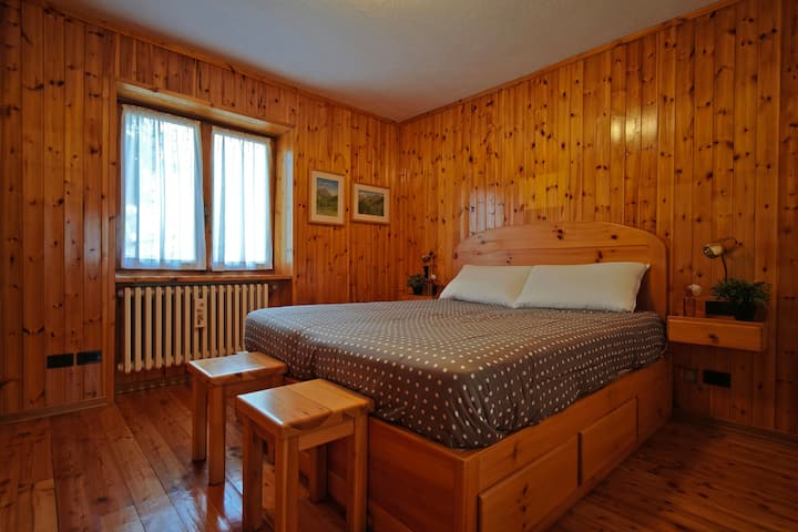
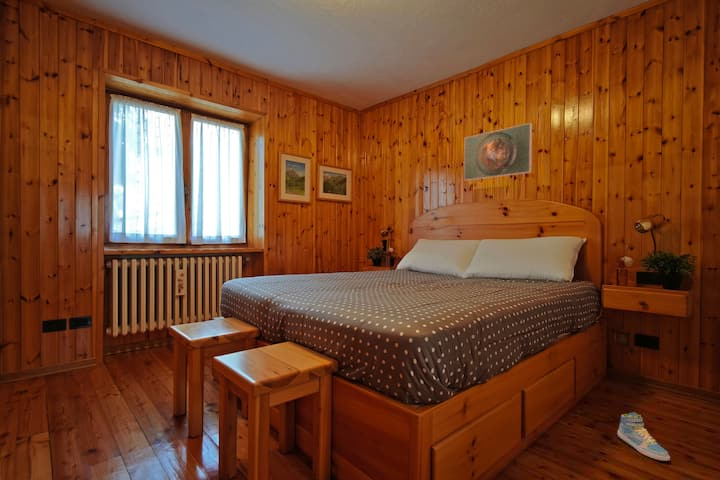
+ sneaker (641, 432)
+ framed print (495, 154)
